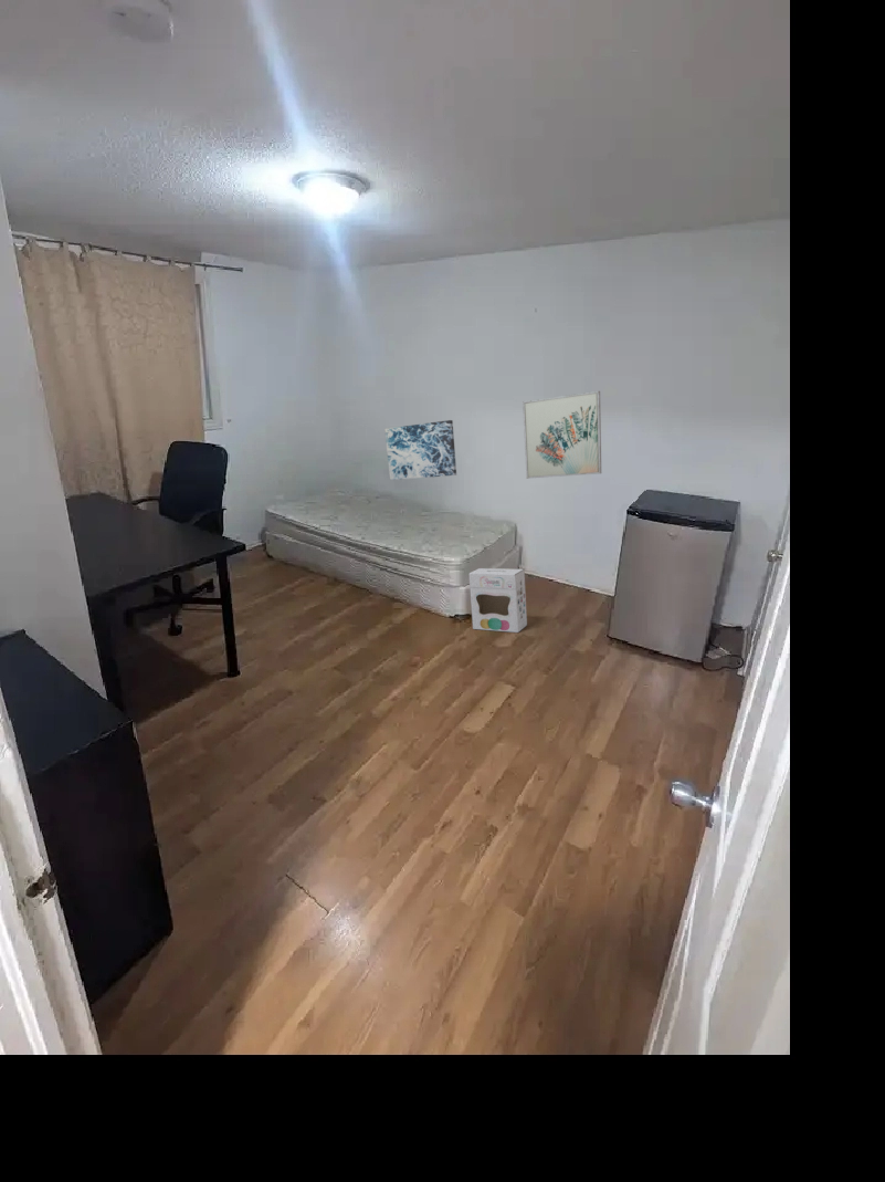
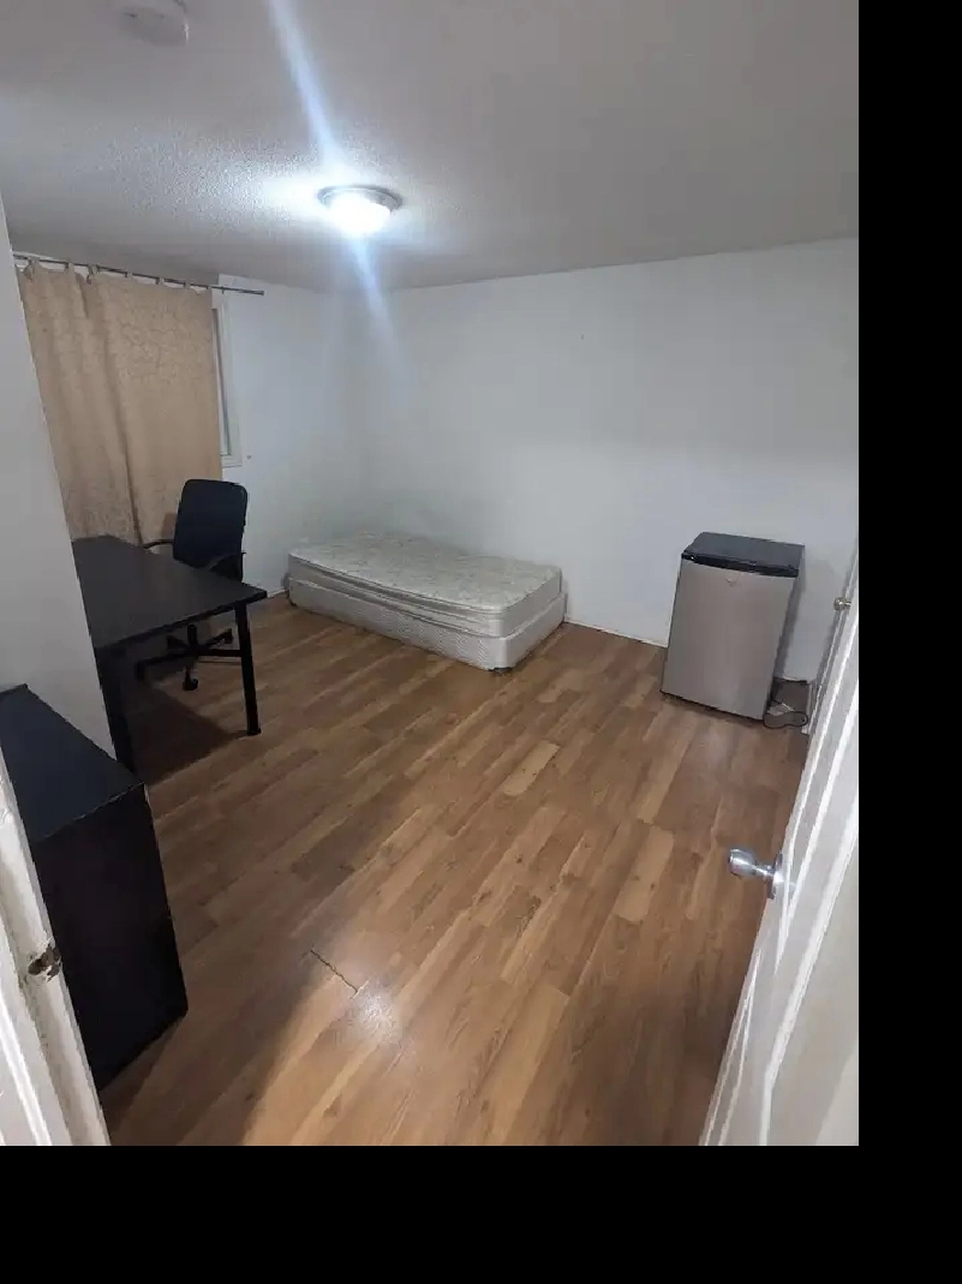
- cardboard box (497, 599)
- wall art (420, 451)
- wall art (561, 437)
